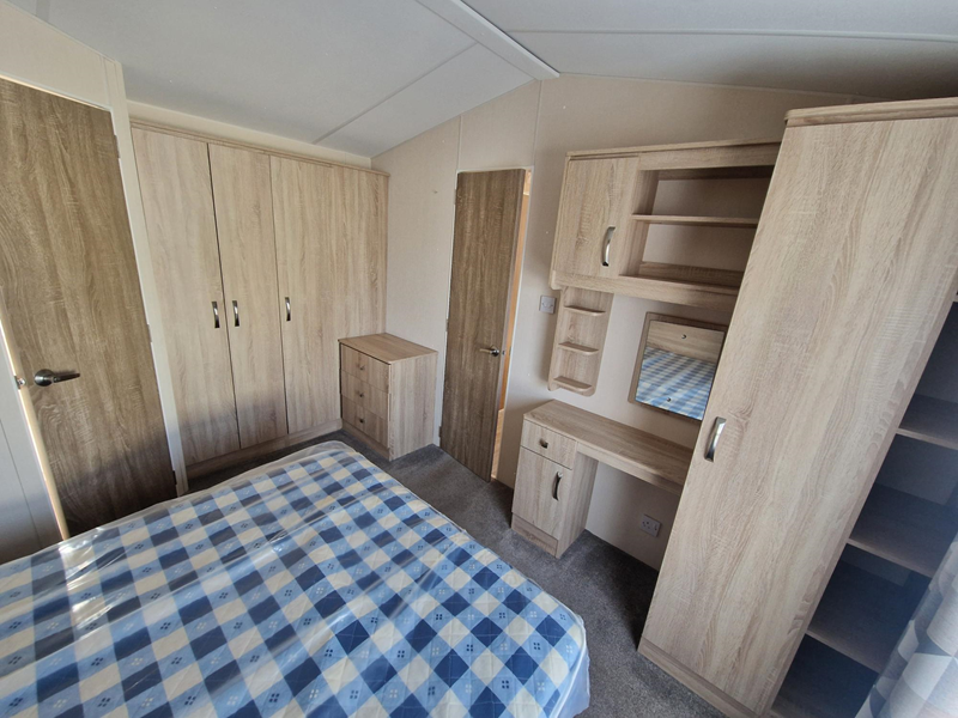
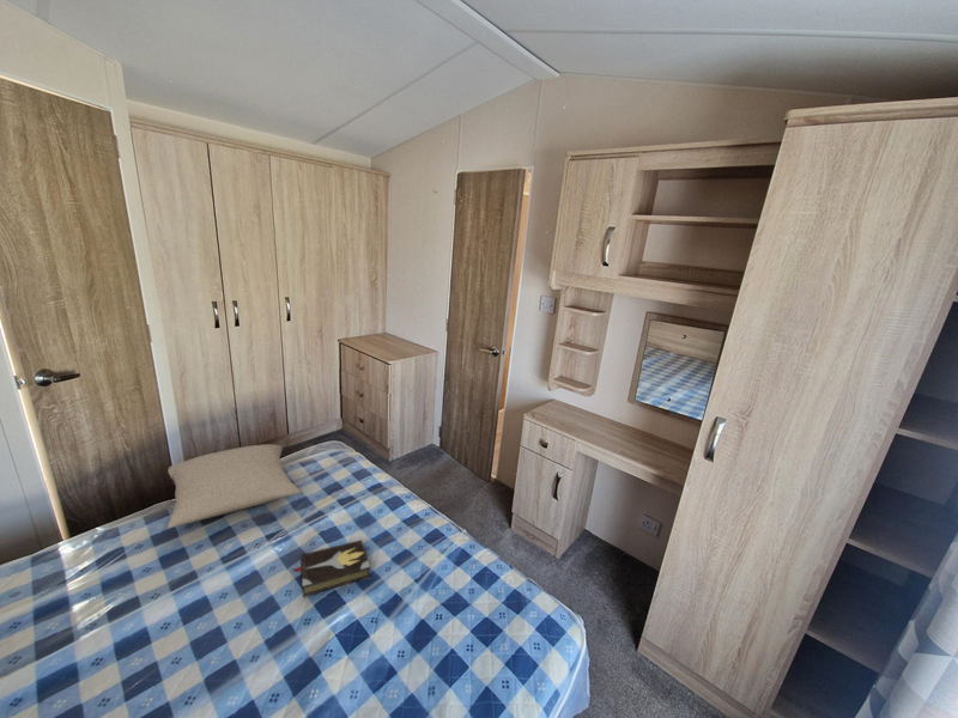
+ hardback book (334, 565)
+ pillow (234, 480)
